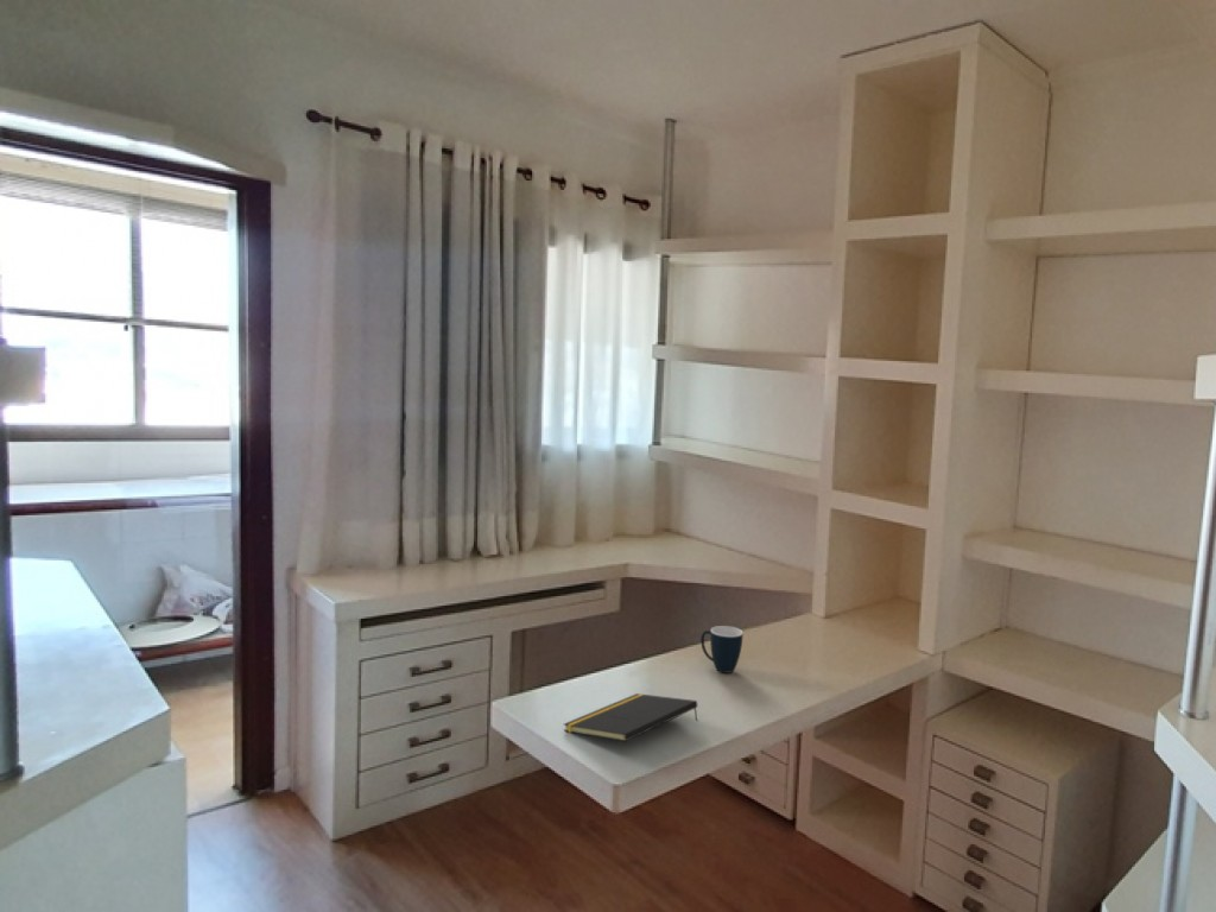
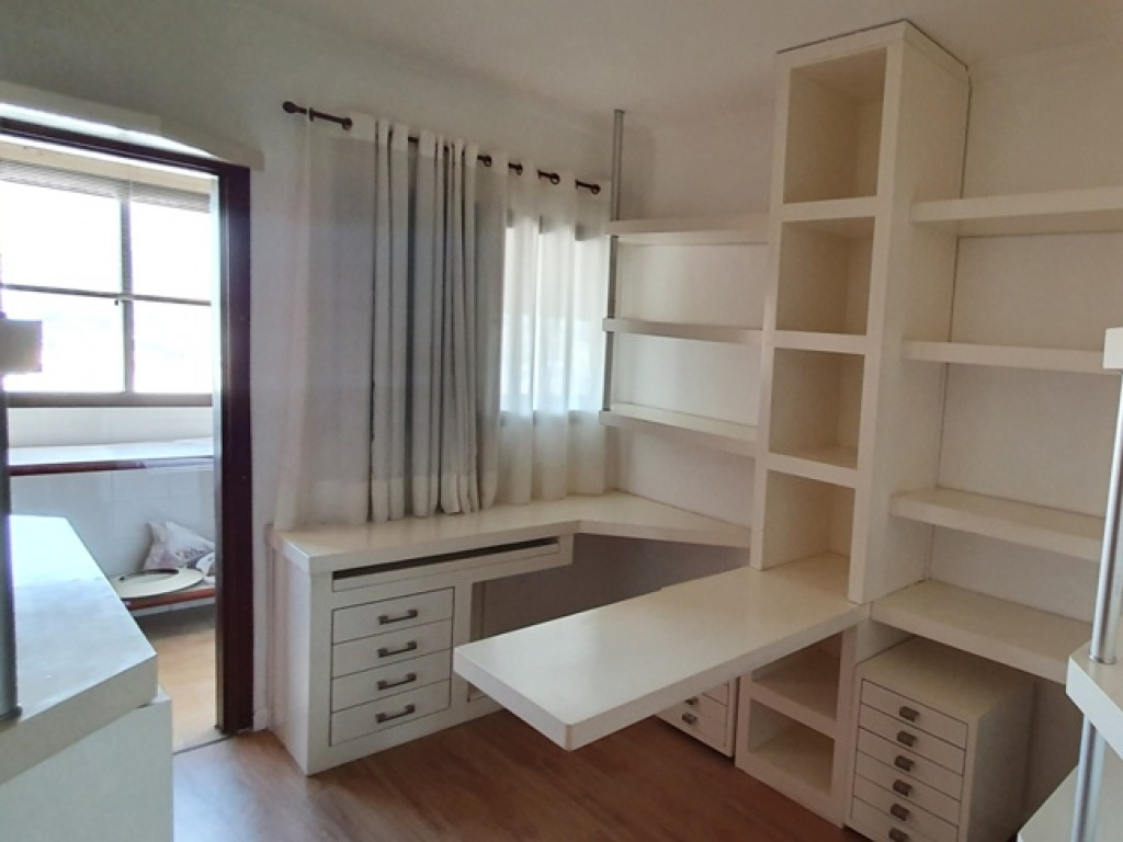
- notepad (631, 715)
- mug (720, 648)
